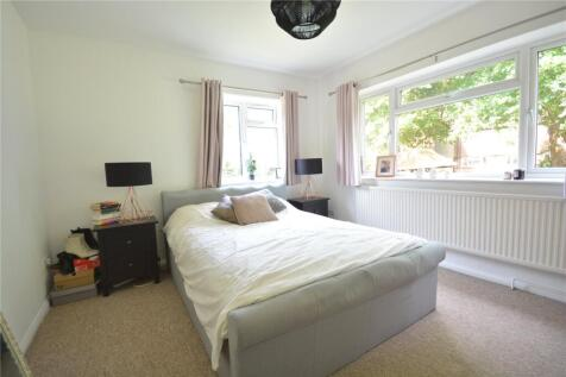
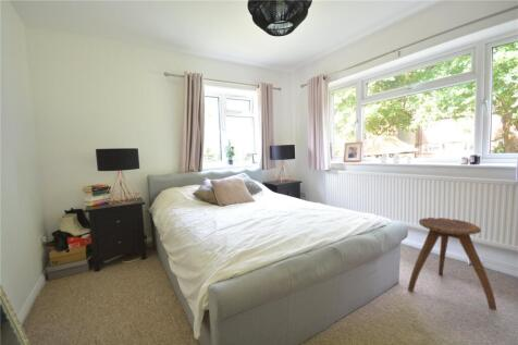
+ stool (440, 255)
